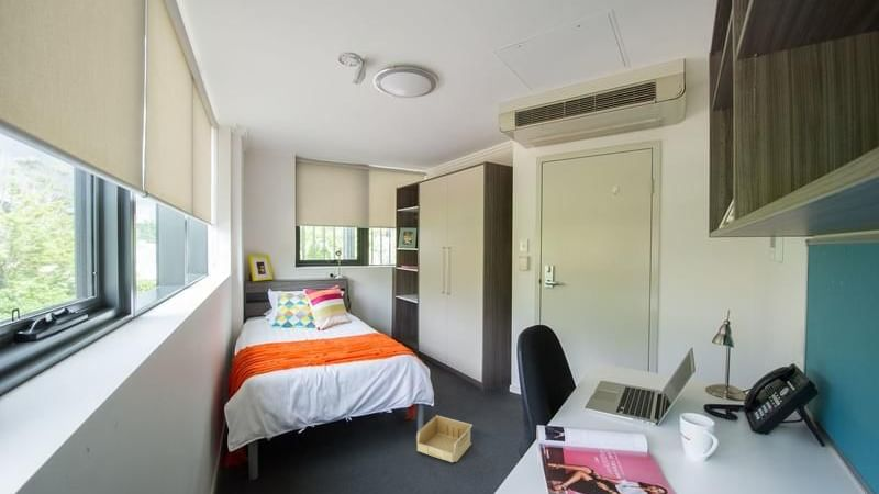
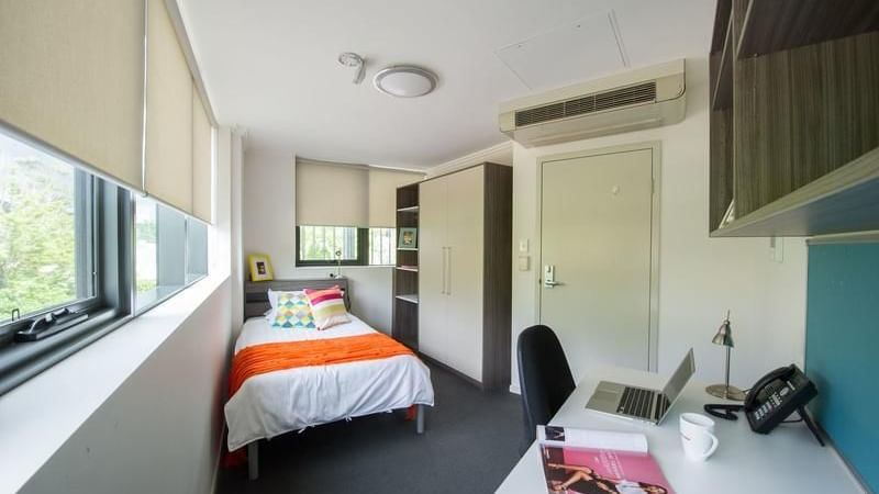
- storage bin (444, 438)
